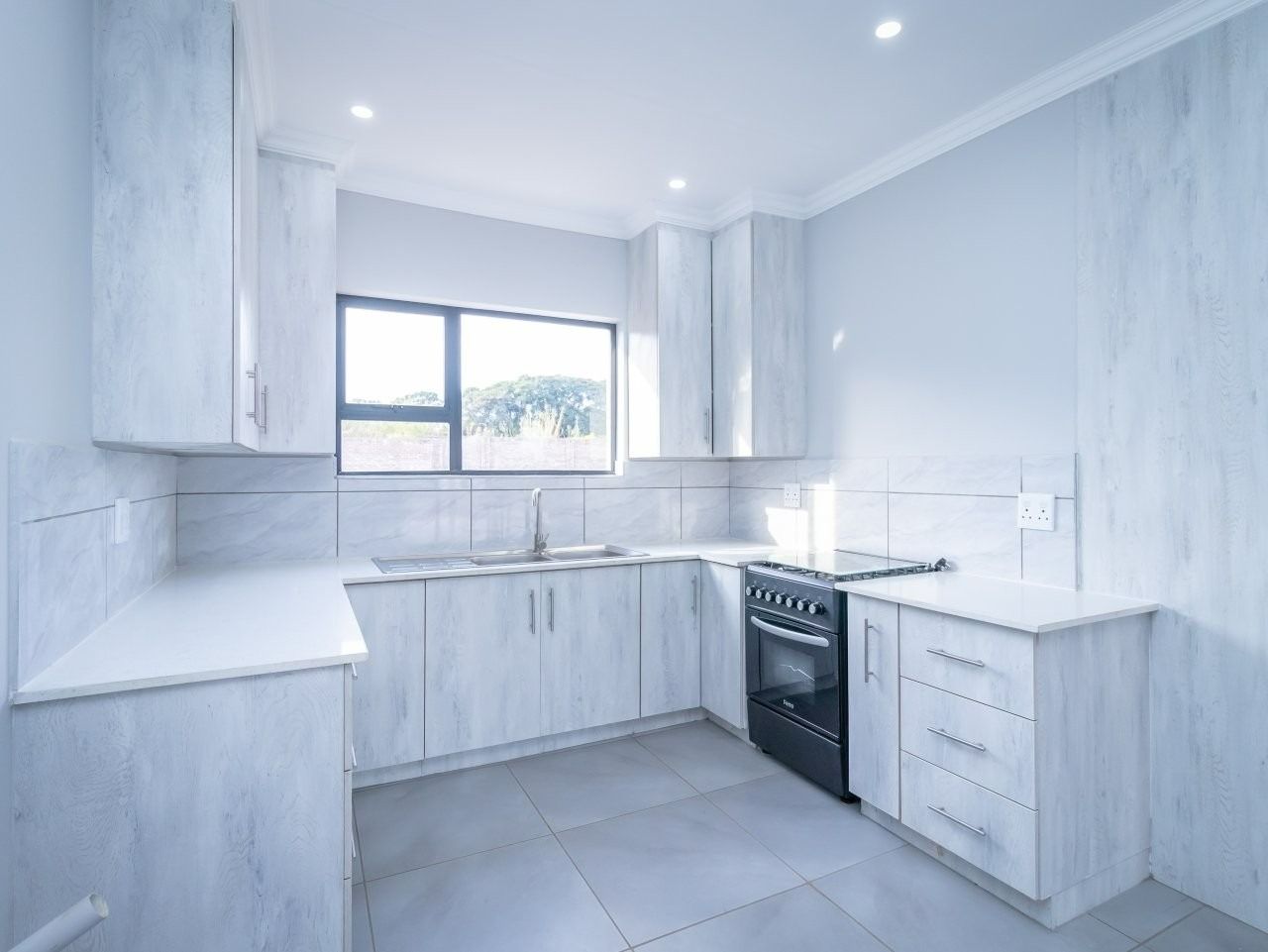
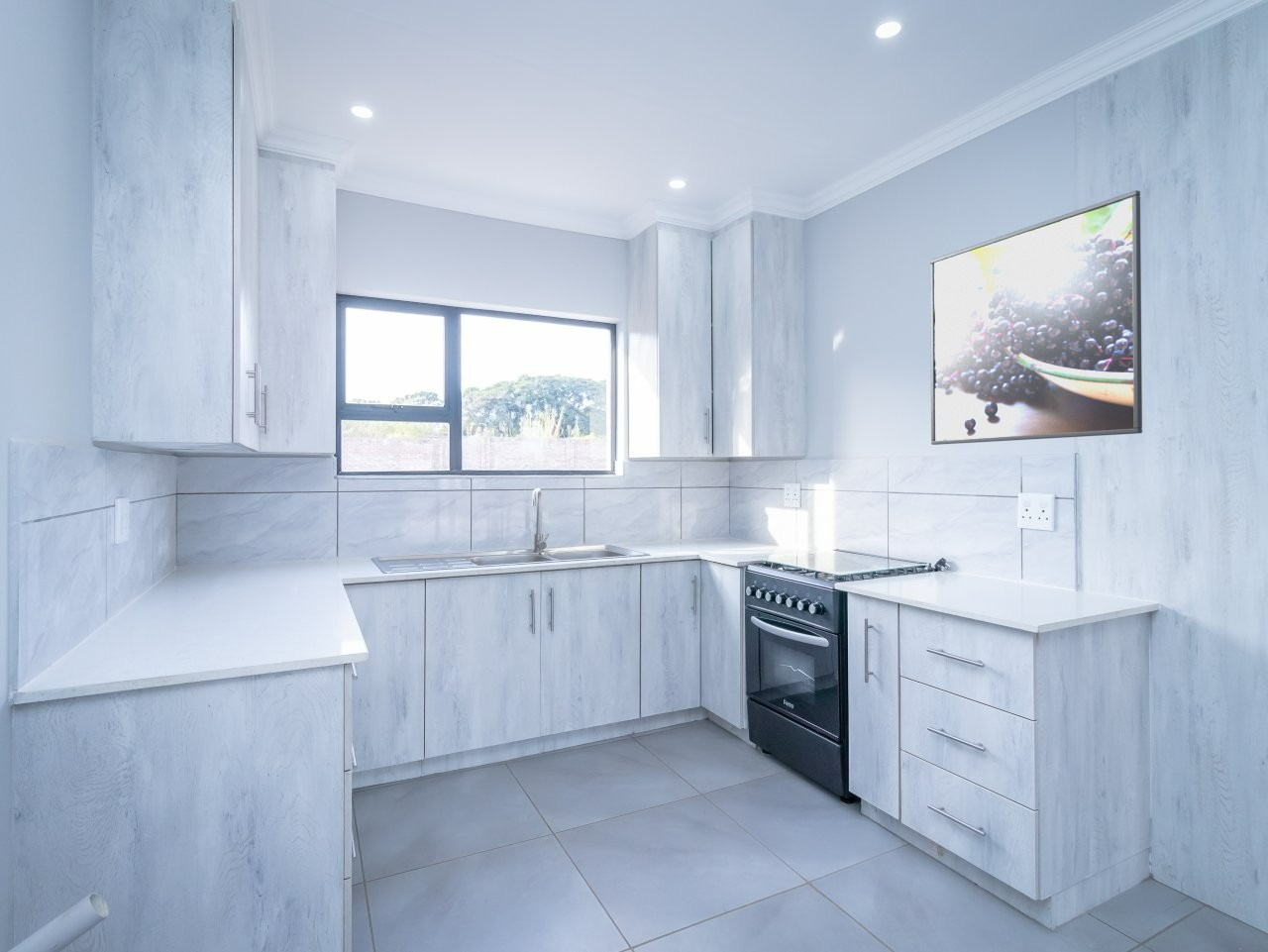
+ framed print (1021, 335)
